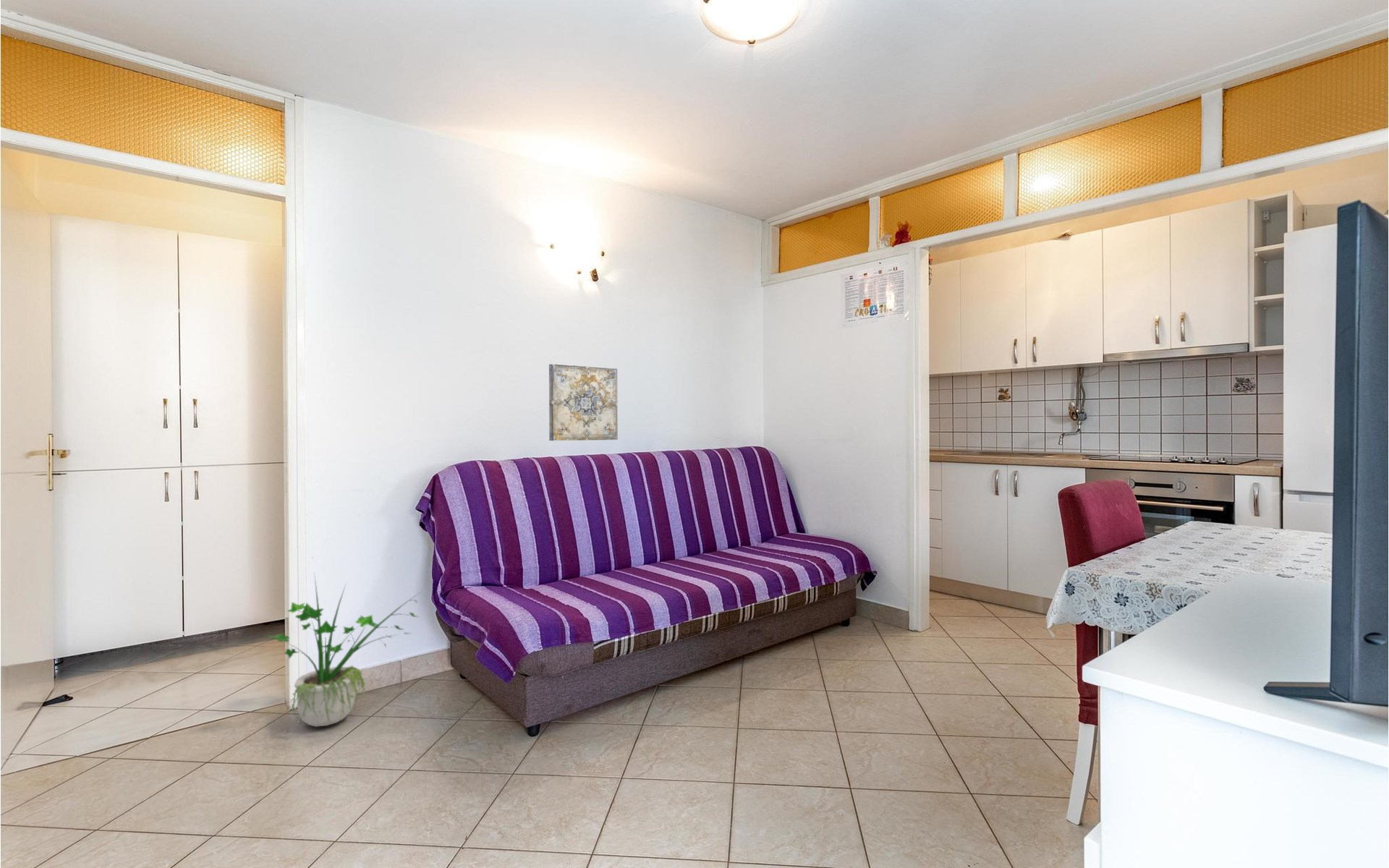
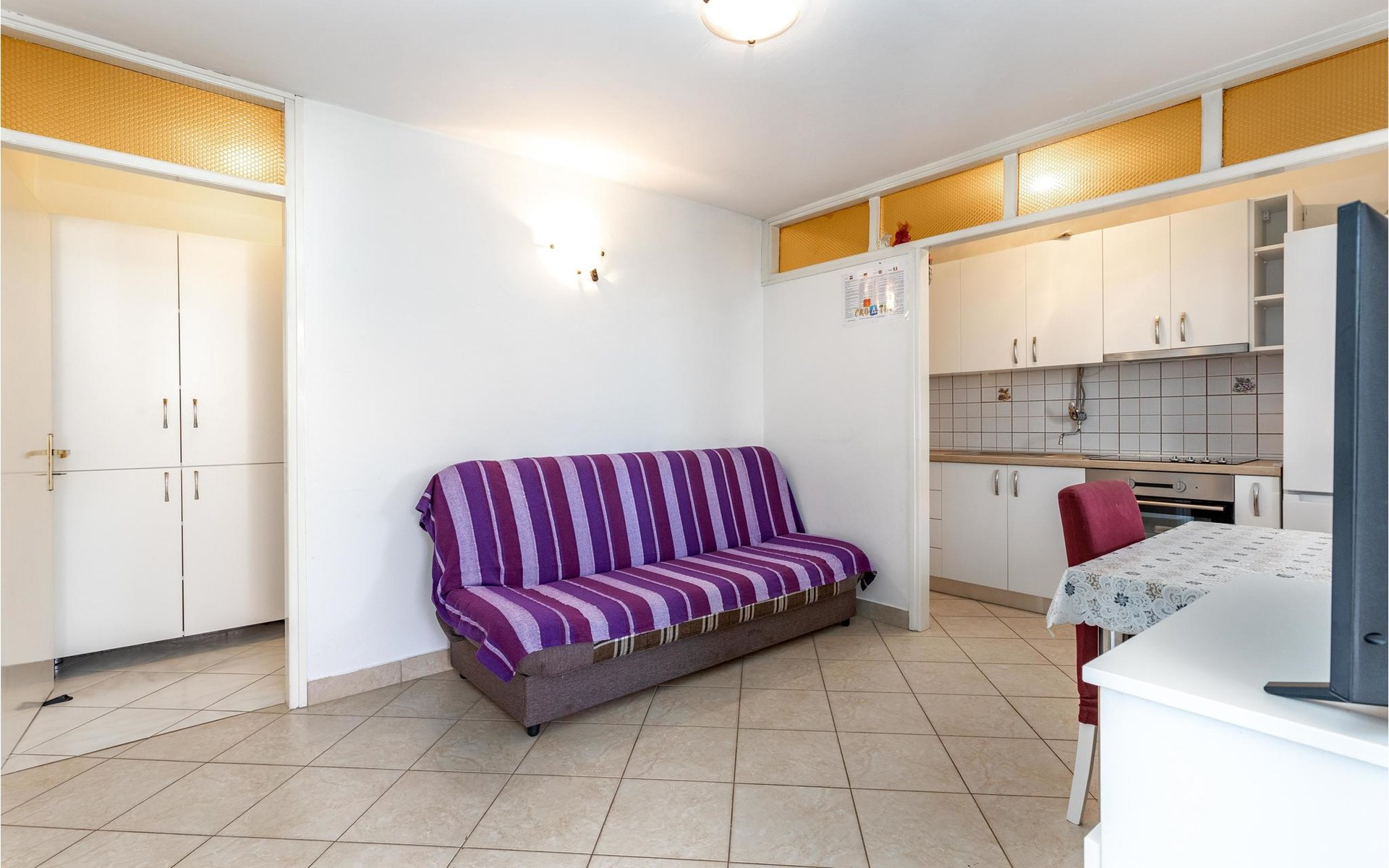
- wall art (584, 403)
- potted plant (349, 641)
